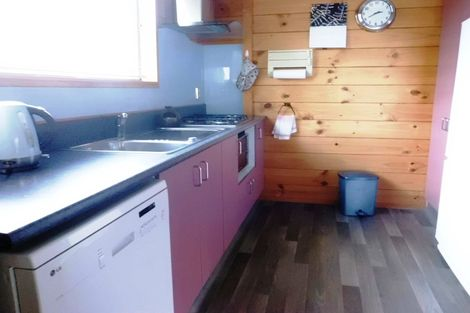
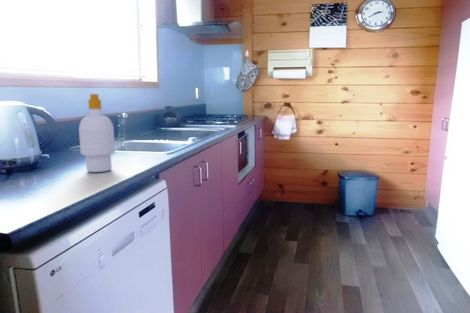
+ soap bottle (96, 132)
